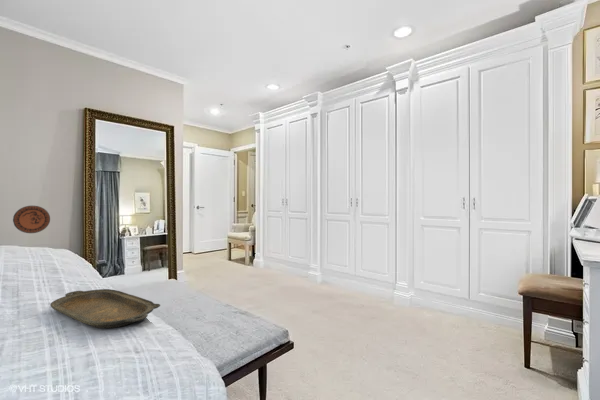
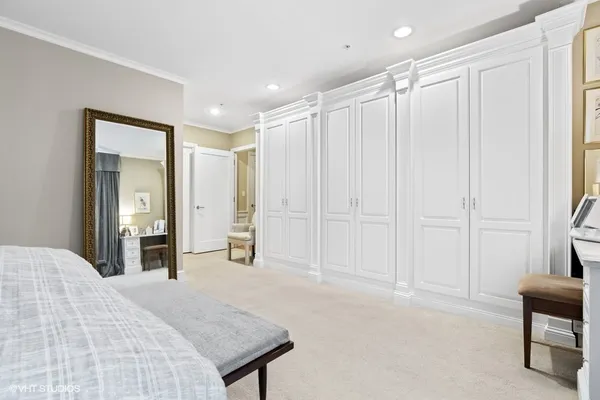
- decorative plate (32, 219)
- serving tray (102, 307)
